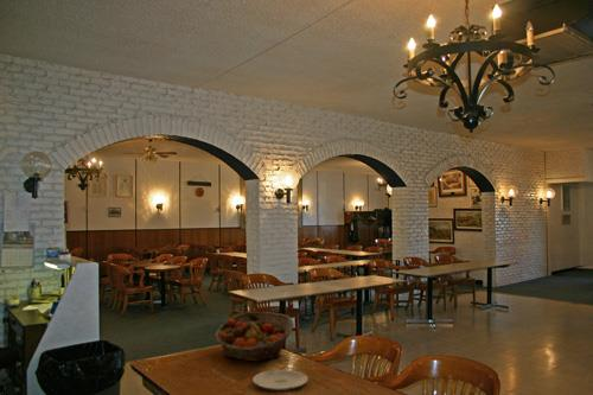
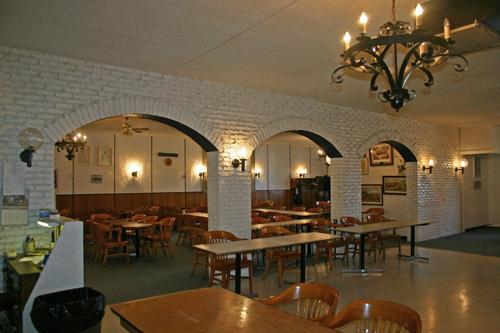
- plate (280, 381)
- fruit basket (254, 335)
